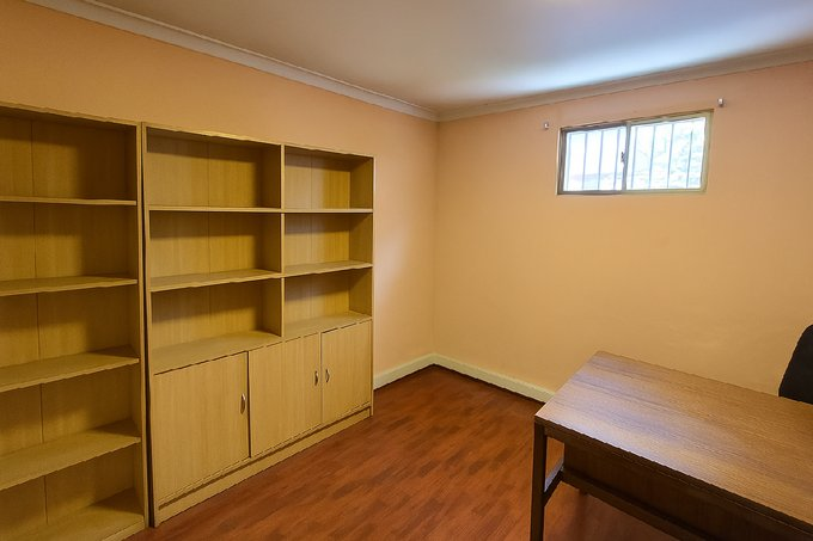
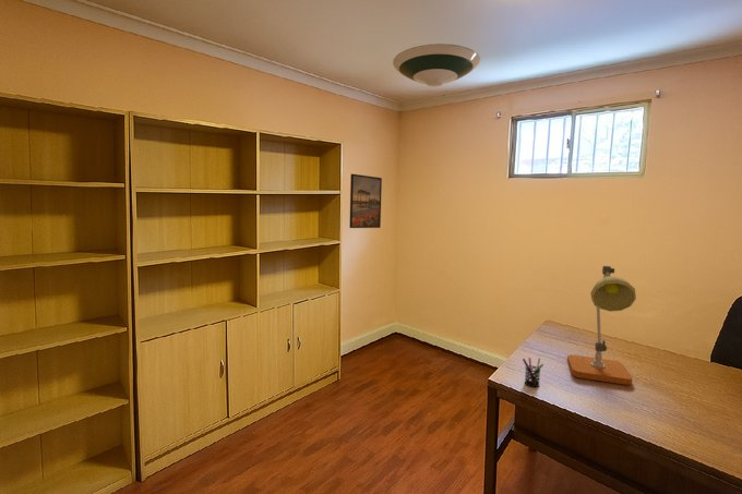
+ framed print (366, 202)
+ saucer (434, 73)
+ pen holder (534, 371)
+ desk lamp (599, 322)
